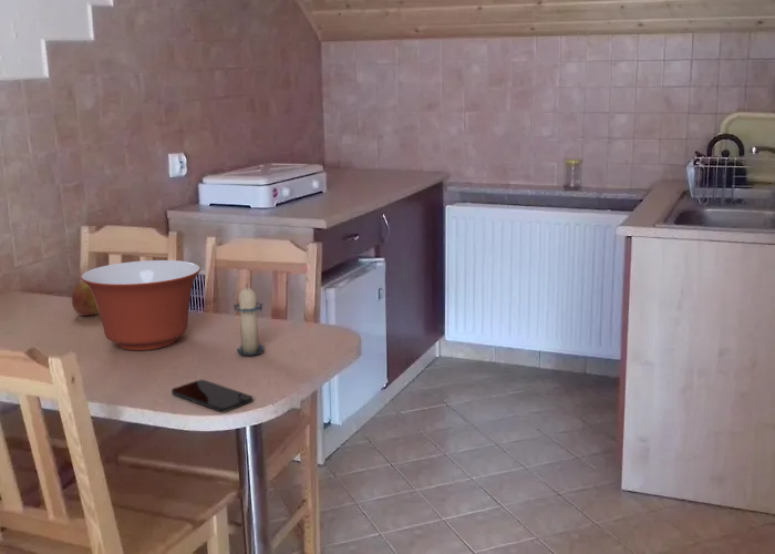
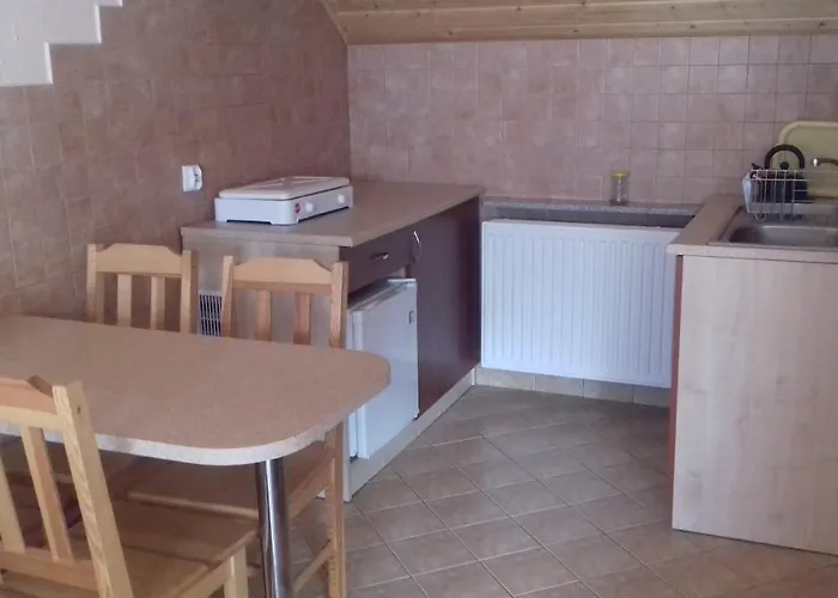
- candle (248, 318)
- mixing bowl (144, 307)
- smartphone (211, 394)
- apple (87, 298)
